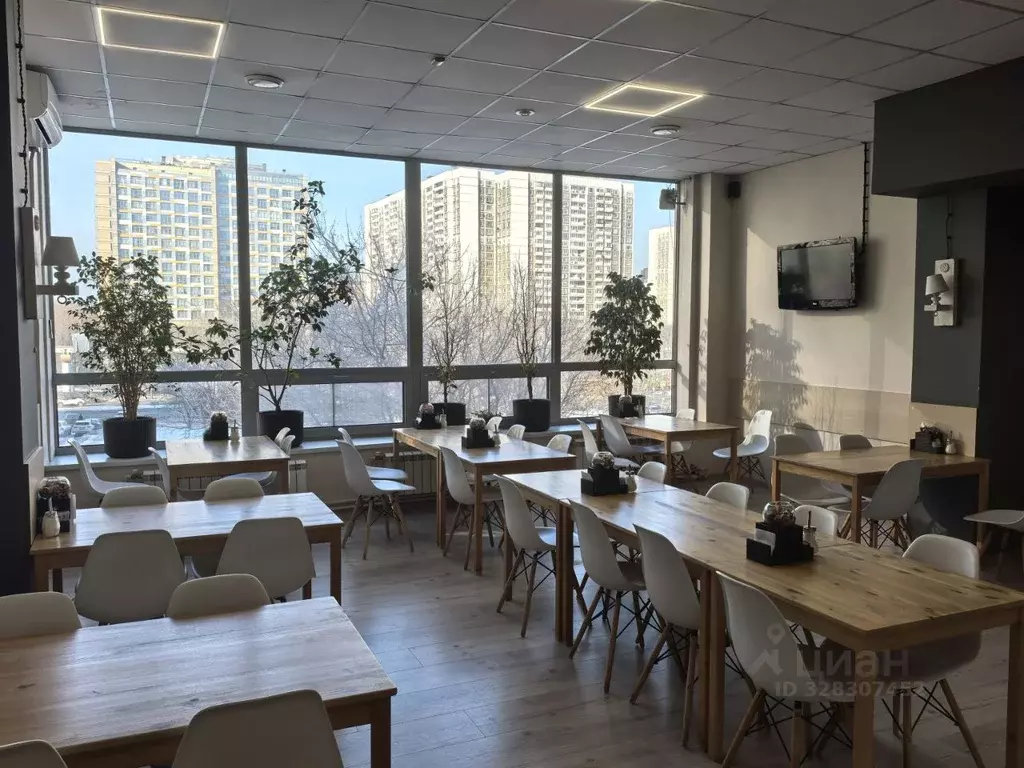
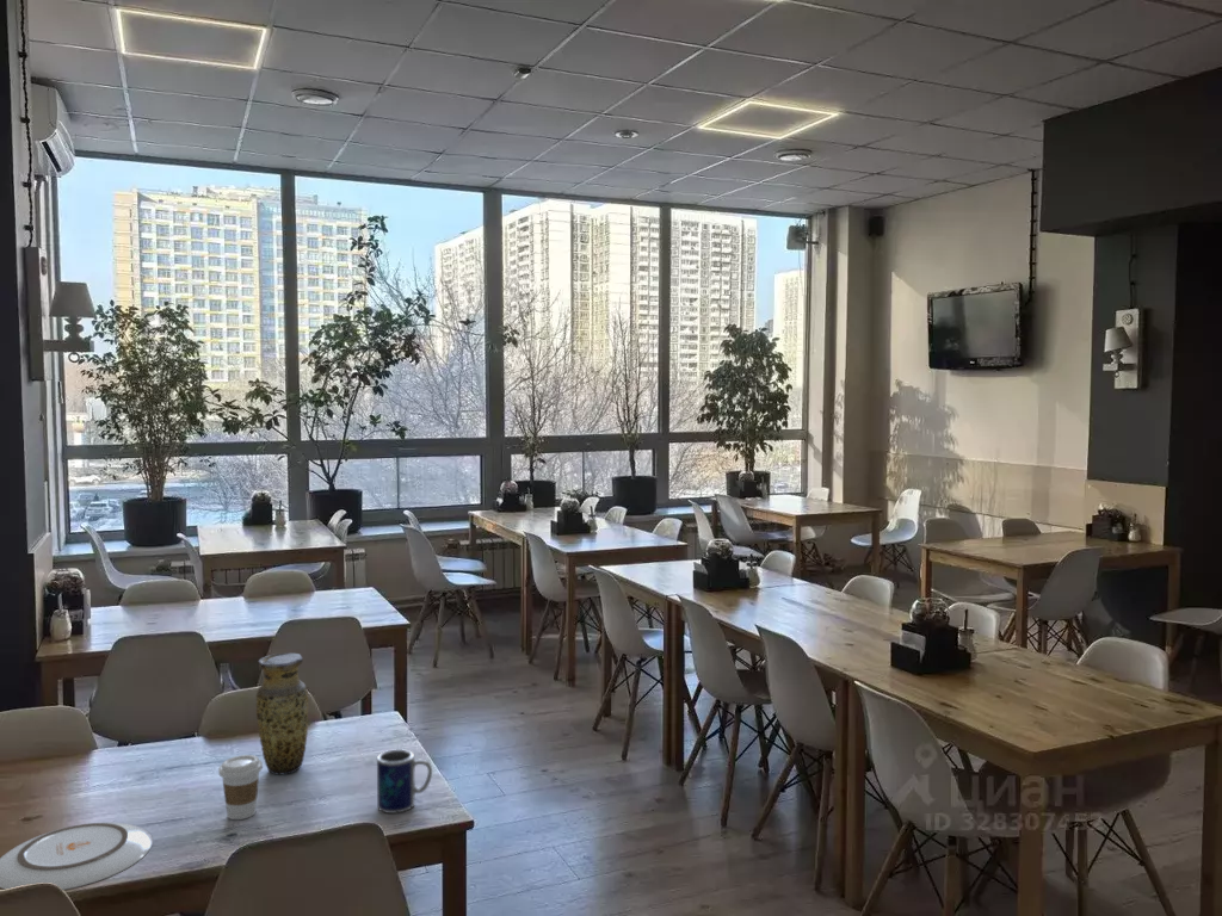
+ plate (74, 849)
+ coffee cup (241, 787)
+ mug (405, 780)
+ vase (282, 713)
